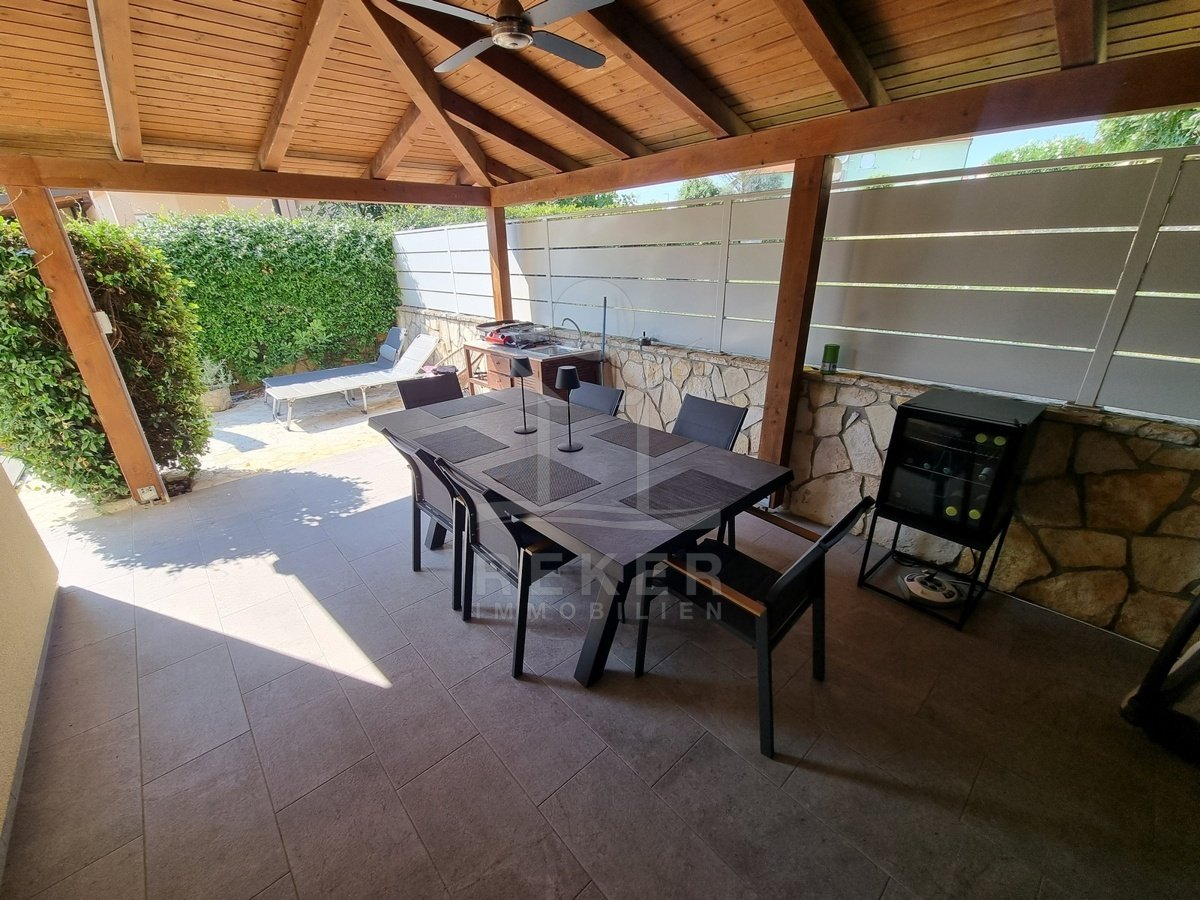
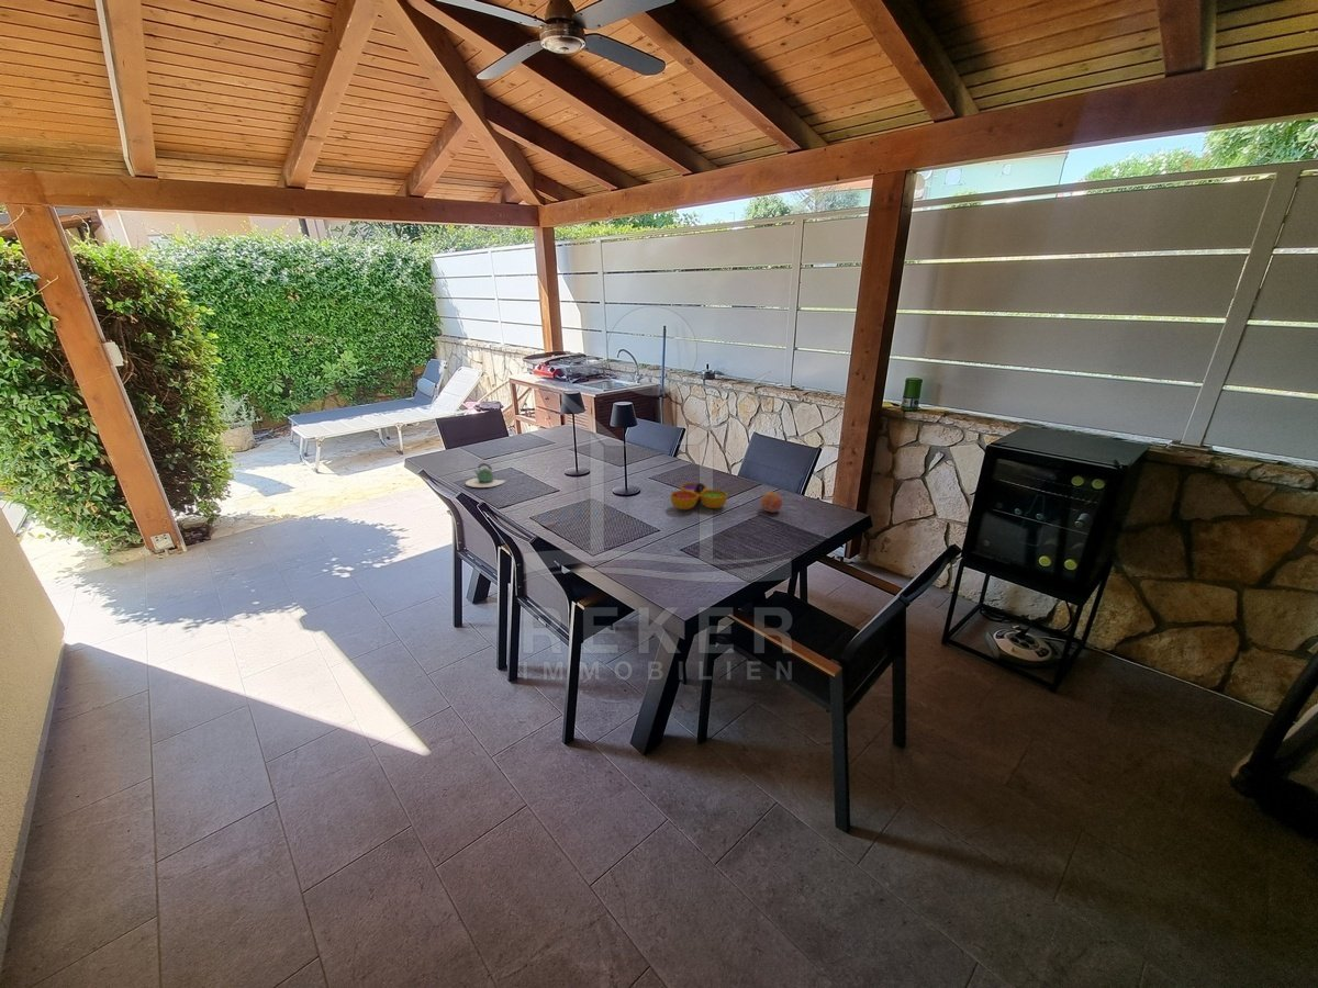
+ fruit (771, 502)
+ decorative bowl (693, 494)
+ teapot (484, 472)
